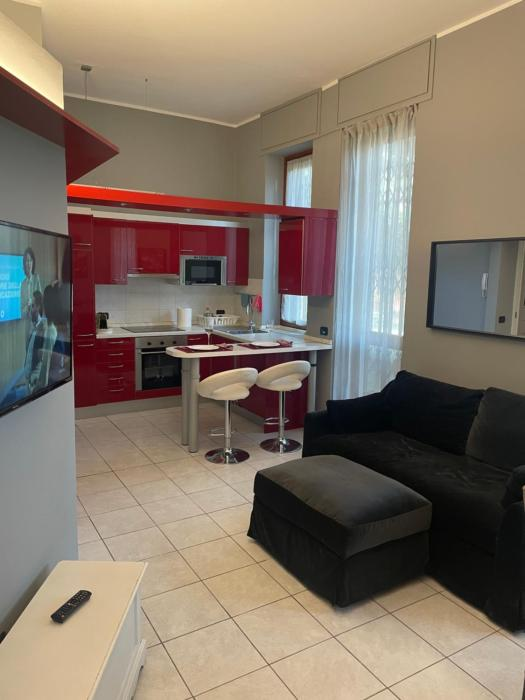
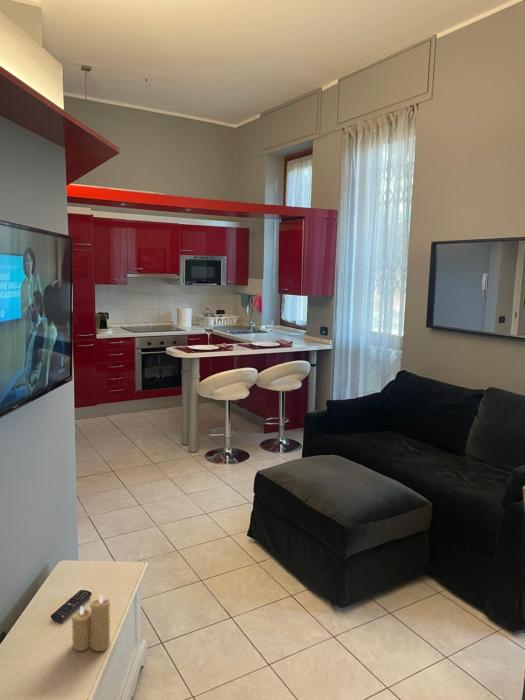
+ candle (91, 620)
